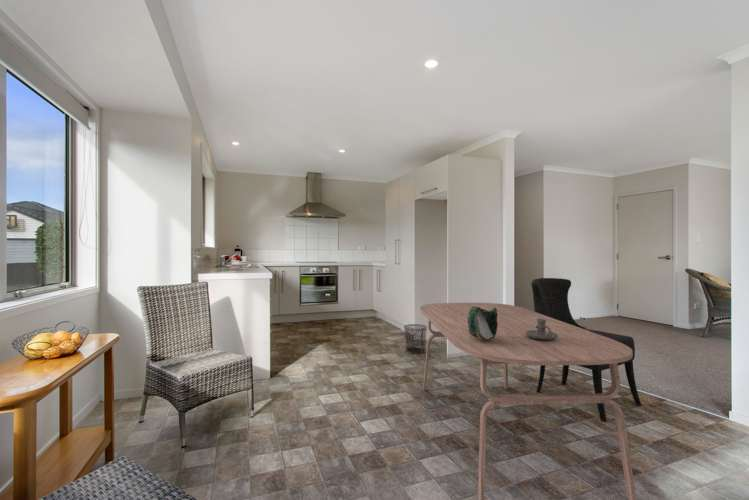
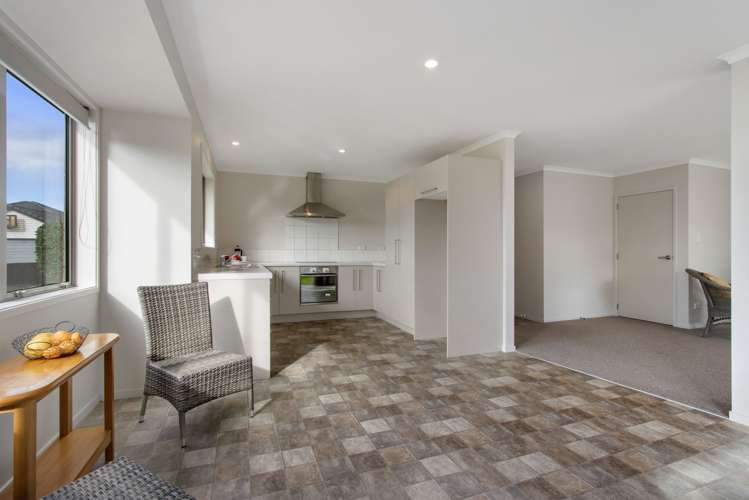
- dining table (504, 376)
- decorative bowl (484, 322)
- candle holder (542, 329)
- waste bin (415, 338)
- dining chair (587, 330)
